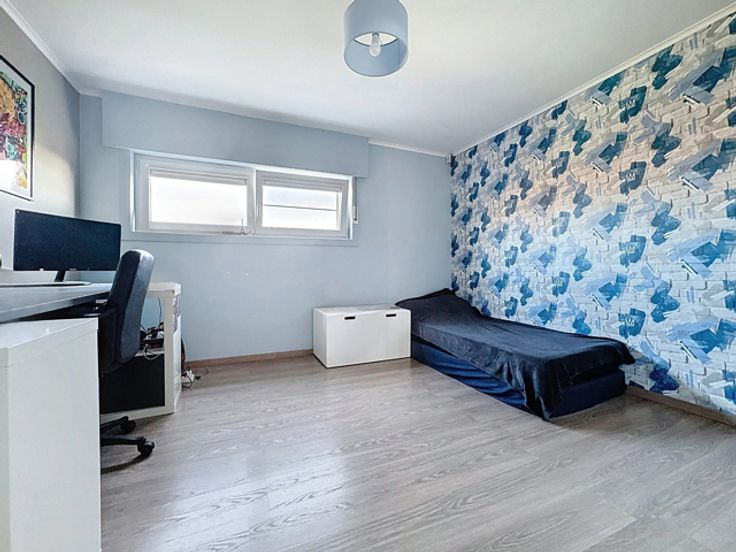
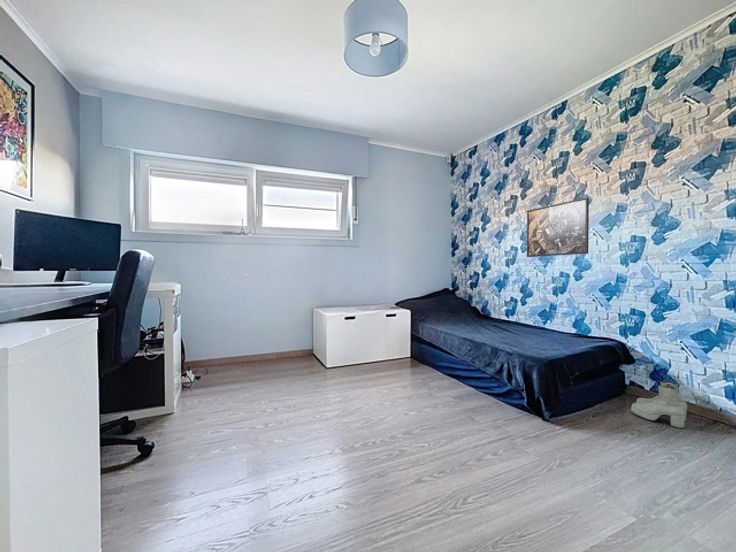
+ boots (658, 399)
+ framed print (554, 230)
